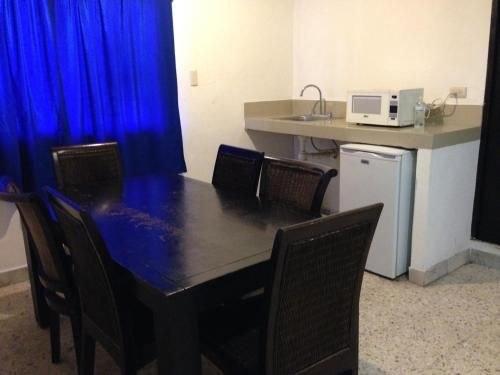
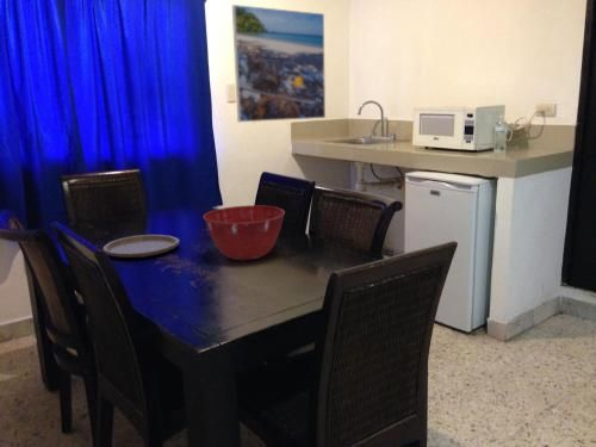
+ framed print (281, 66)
+ mixing bowl (244, 234)
+ plate (142, 246)
